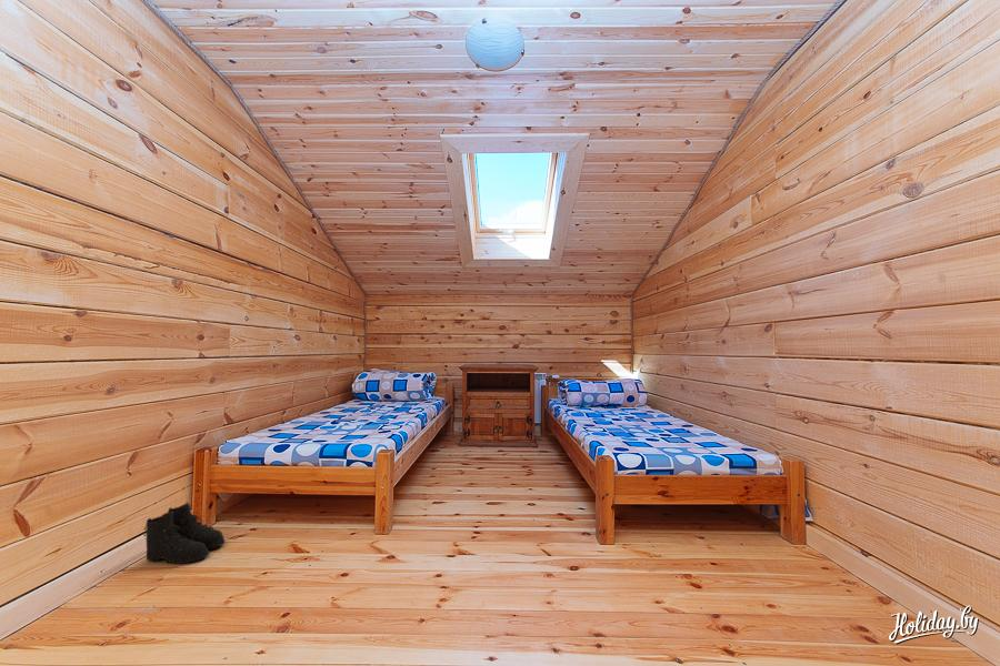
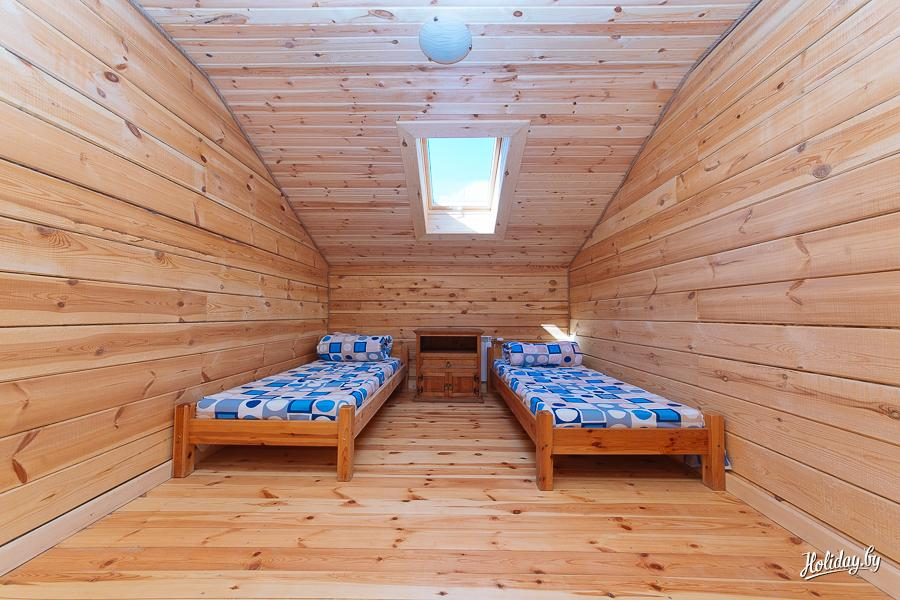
- boots (186, 529)
